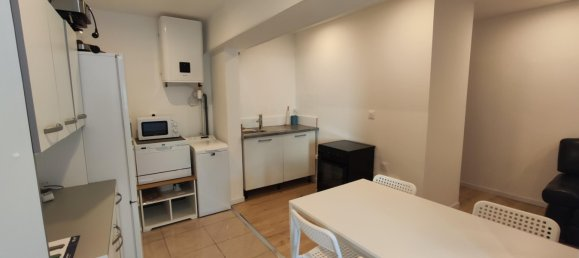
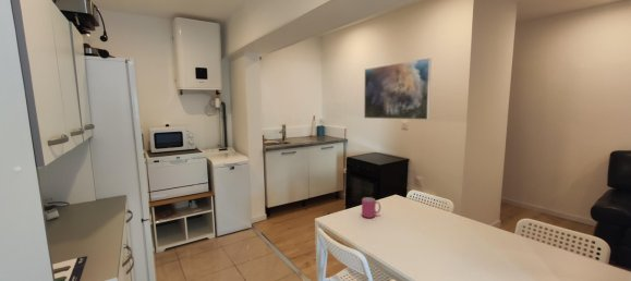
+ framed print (393, 91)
+ mug (371, 207)
